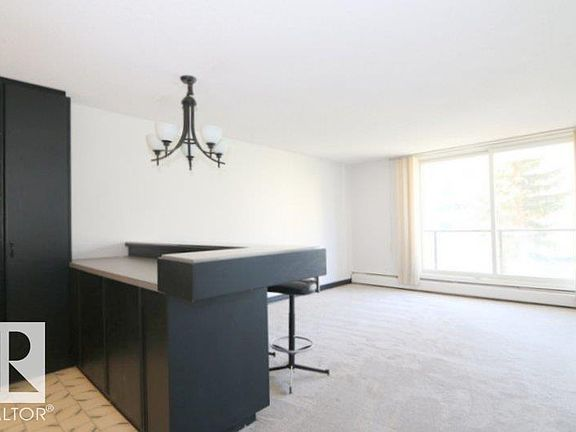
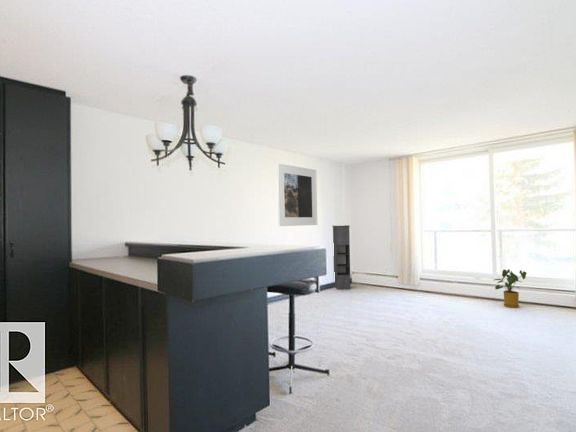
+ storage cabinet (341, 256)
+ house plant (509, 288)
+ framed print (298, 196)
